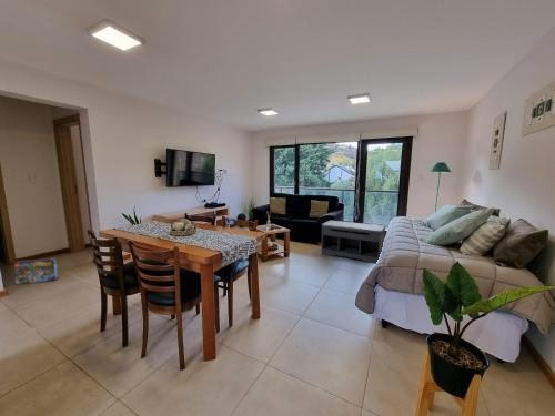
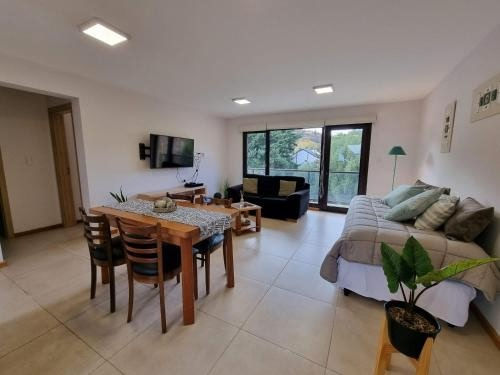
- bench (352, 240)
- box (37, 271)
